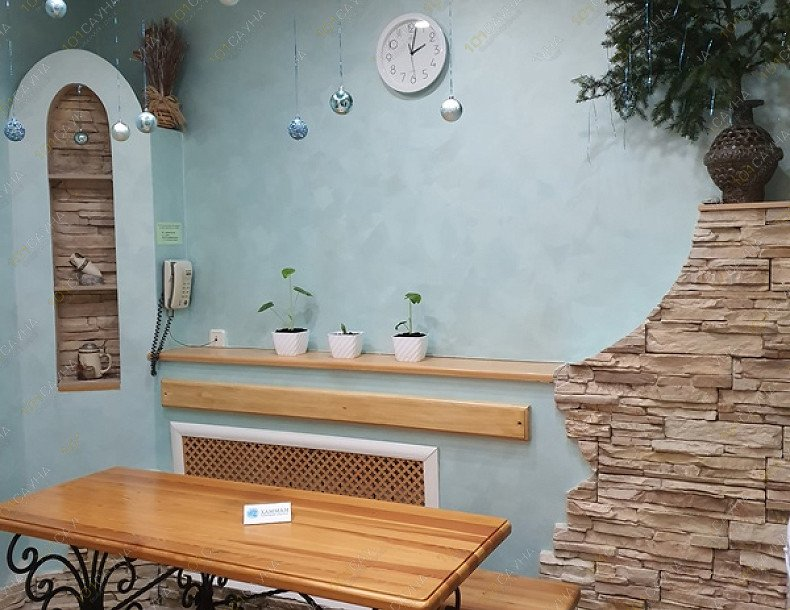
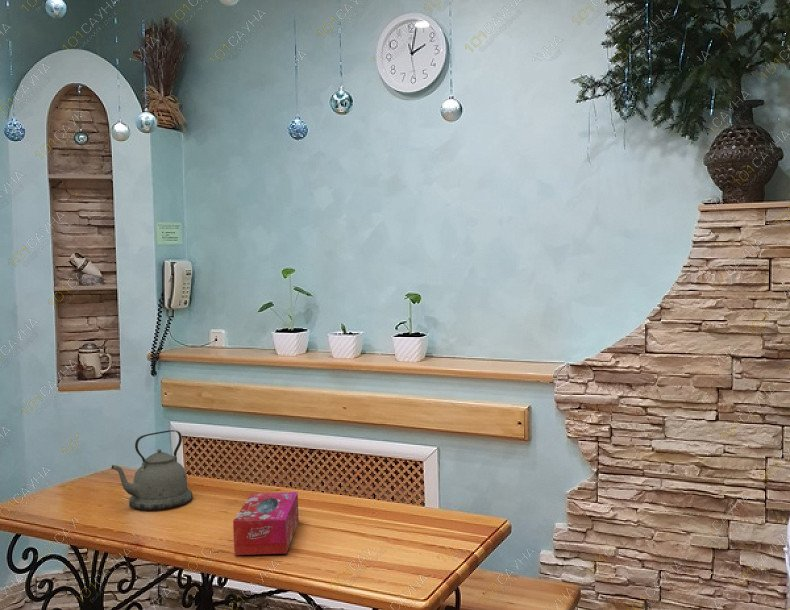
+ tissue box (267, 521)
+ kettle (157, 467)
